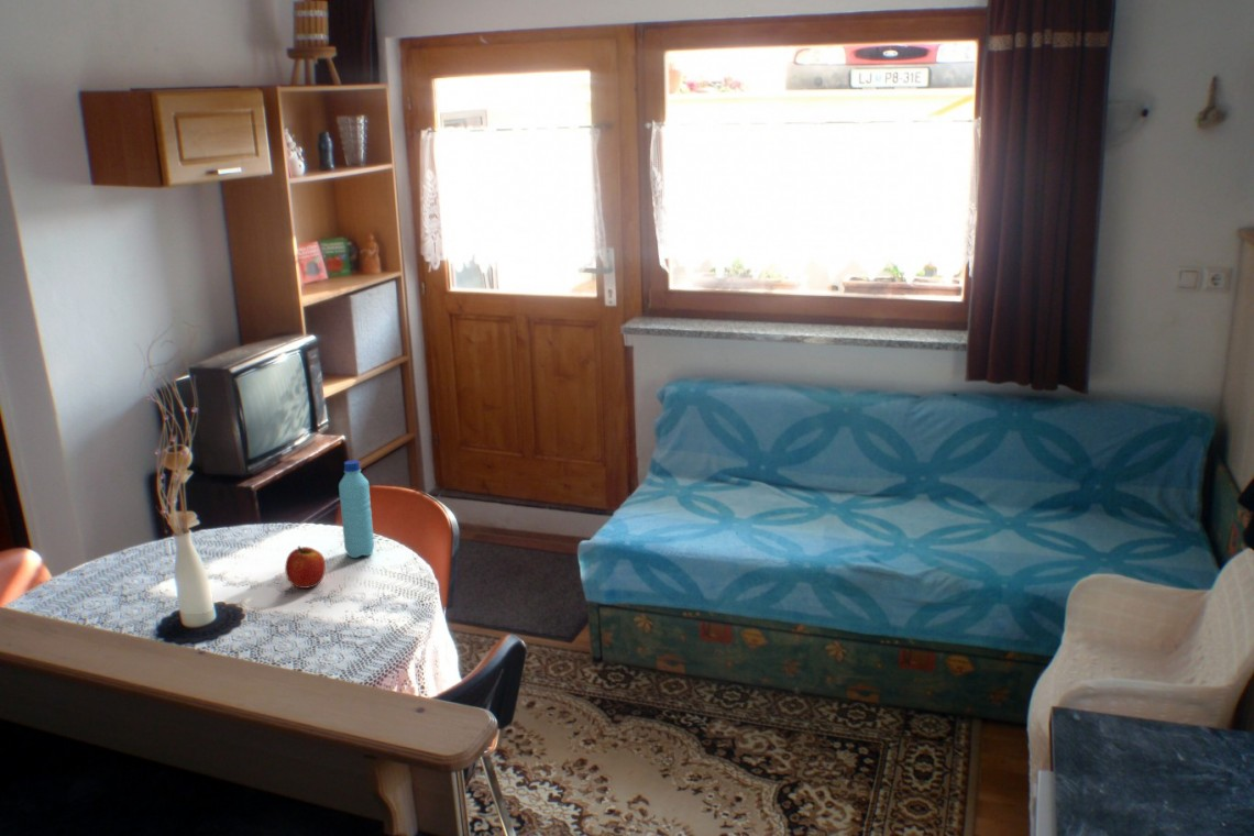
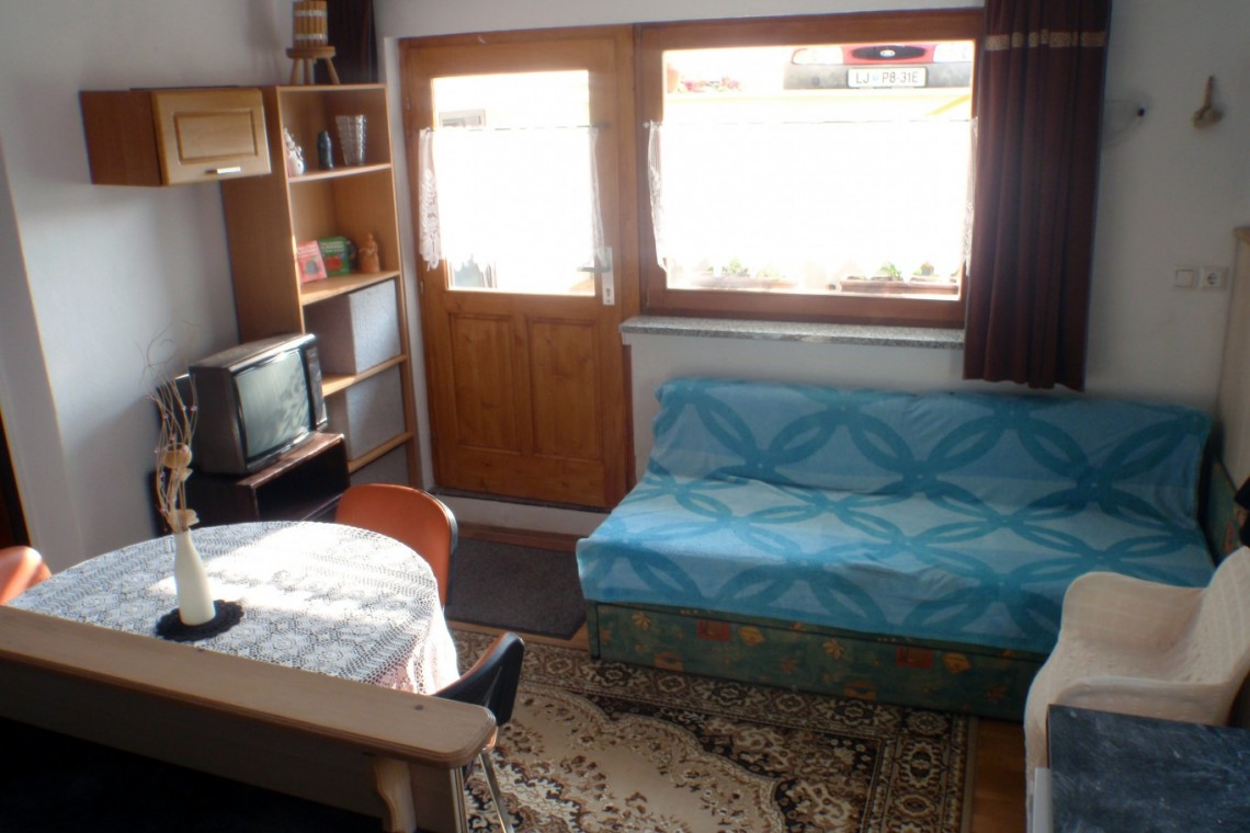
- apple (305, 565)
- water bottle (355, 508)
